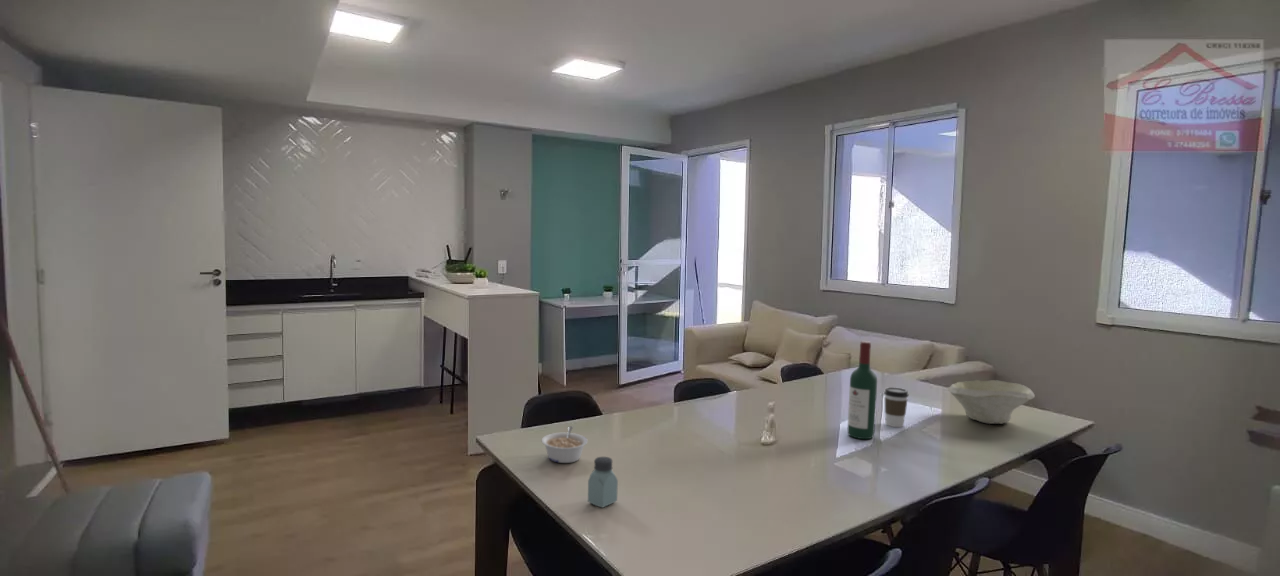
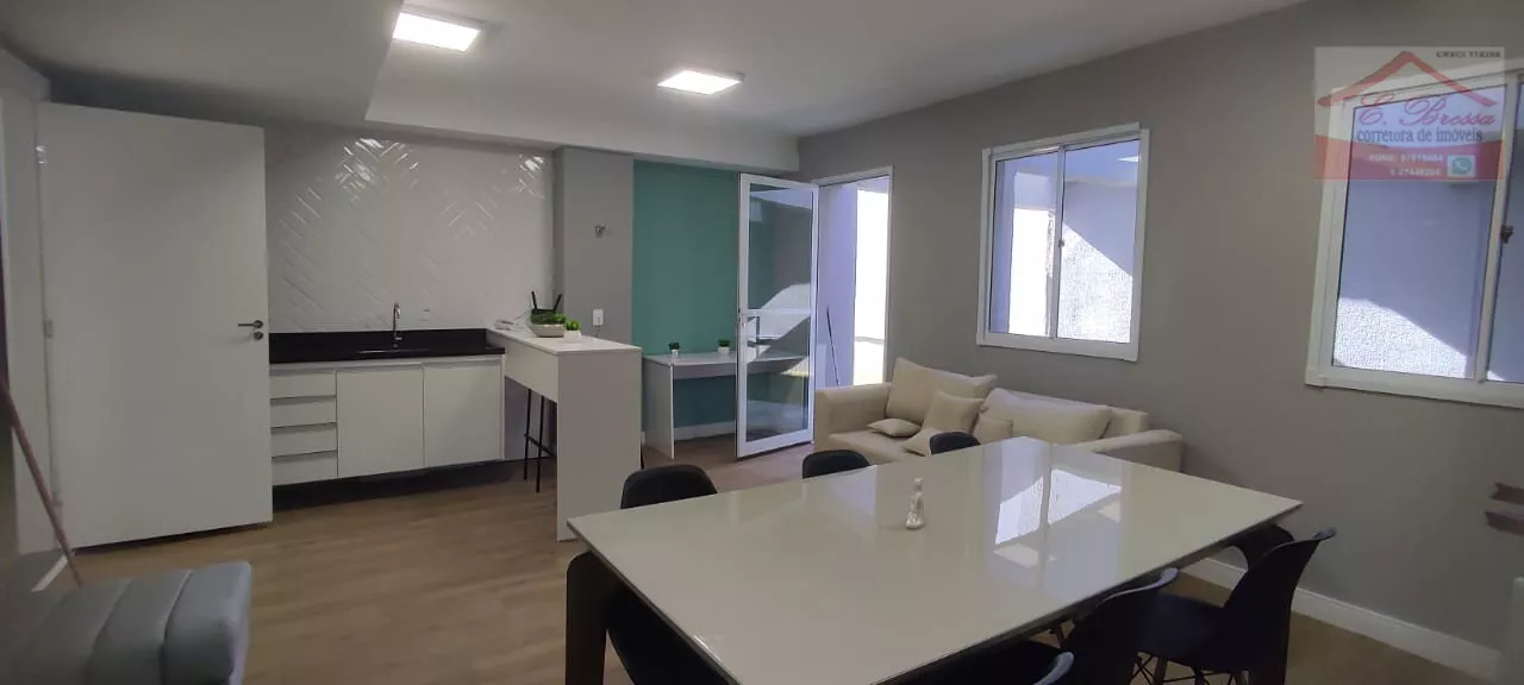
- coffee cup (895, 407)
- wine bottle (863, 389)
- bowl (987, 401)
- saltshaker (602, 480)
- legume (563, 446)
